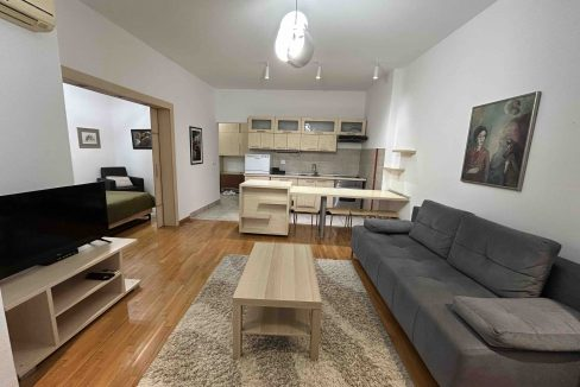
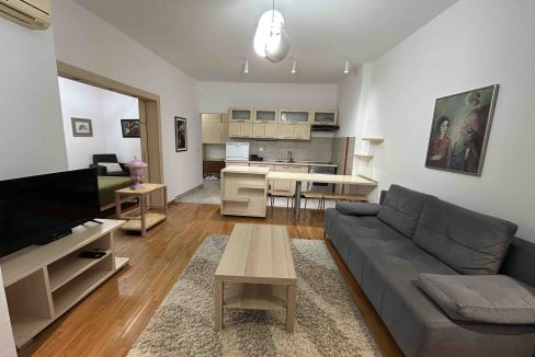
+ decorative urn (136, 172)
+ side table (144, 207)
